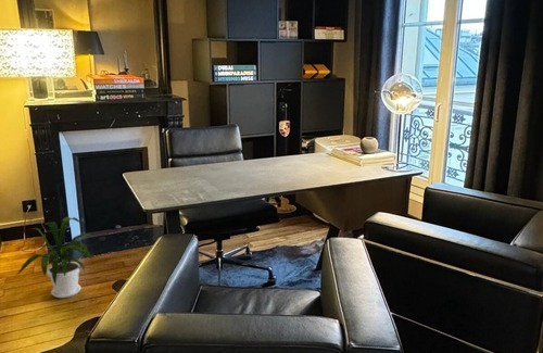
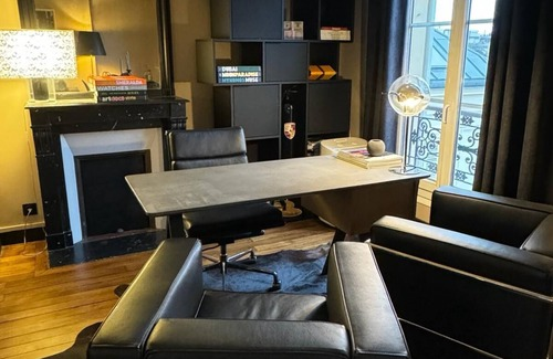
- house plant (62, 254)
